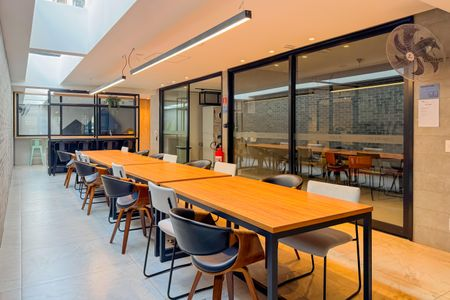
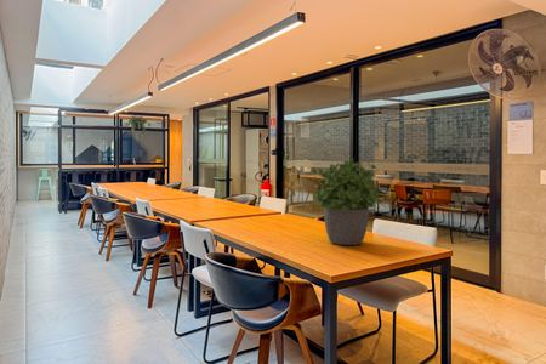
+ potted plant (347, 200)
